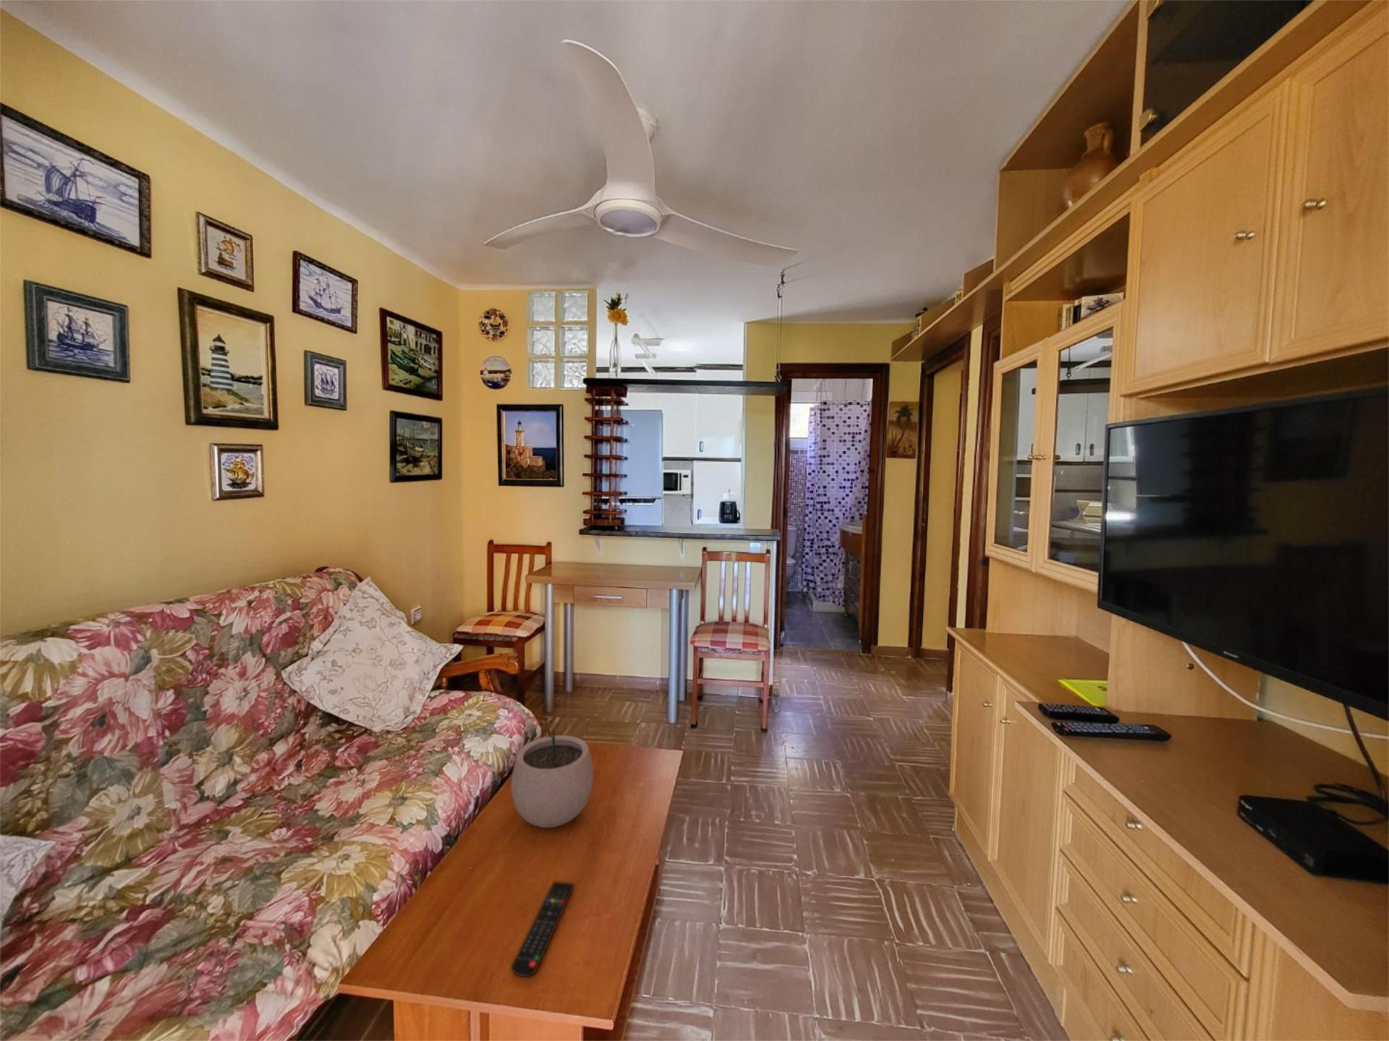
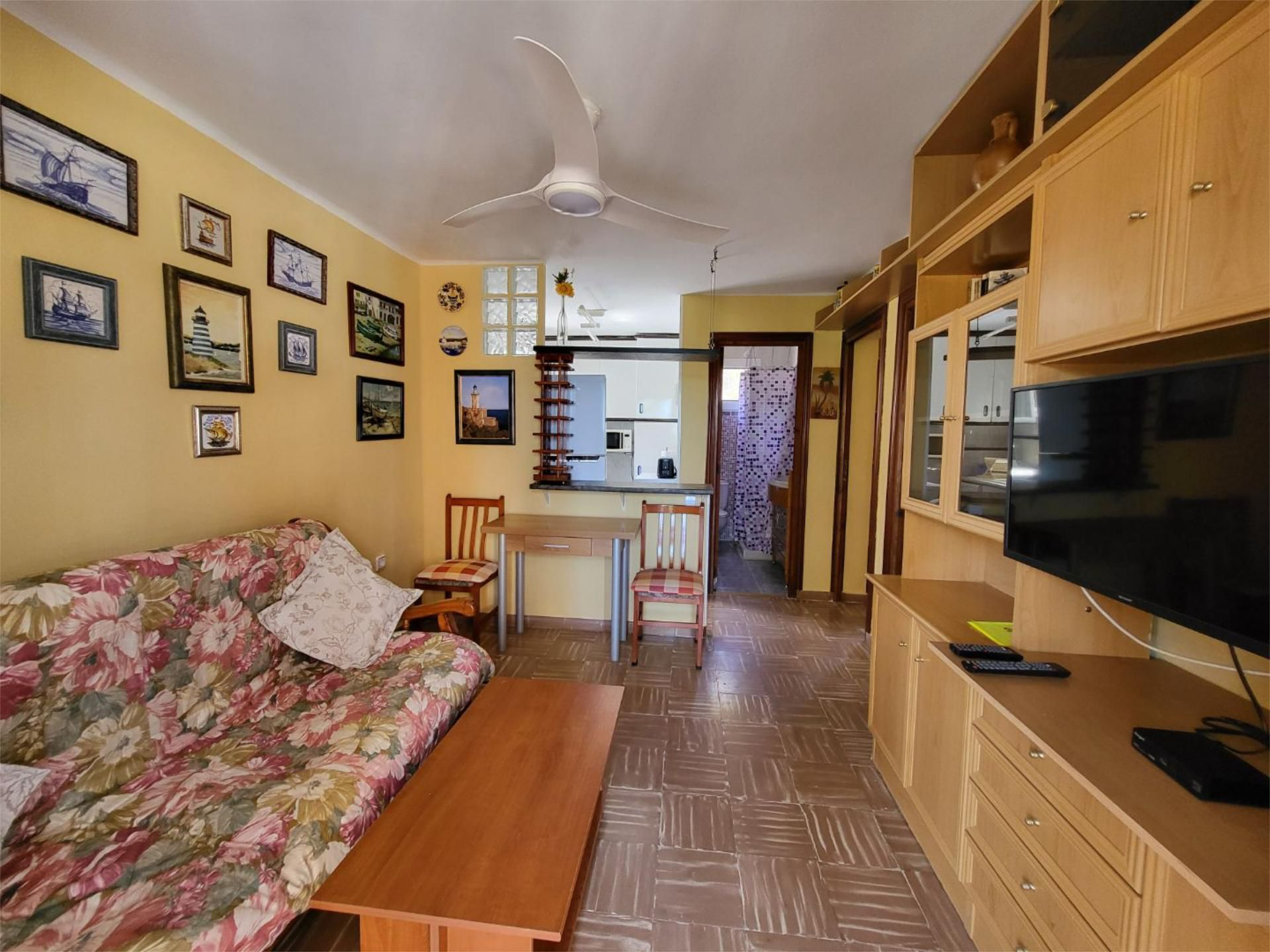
- remote control (545, 925)
- plant pot (552, 770)
